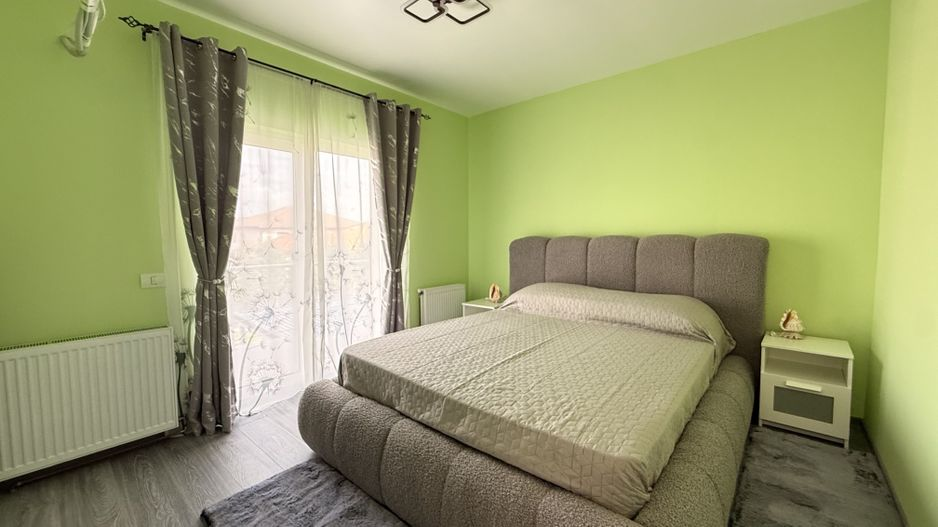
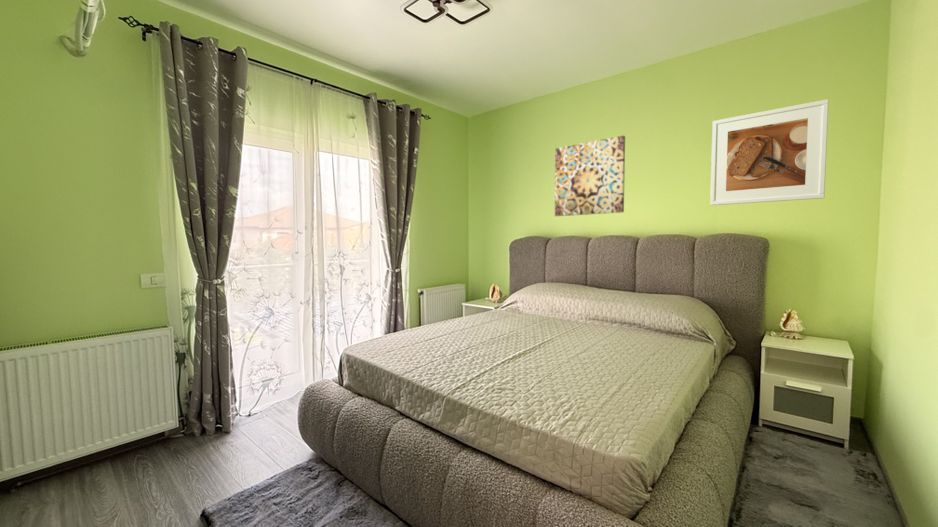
+ wall art (587, 178)
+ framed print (764, 156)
